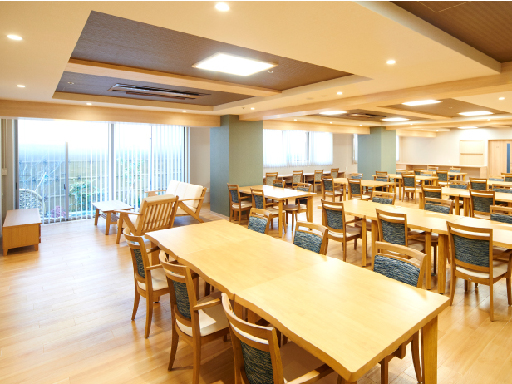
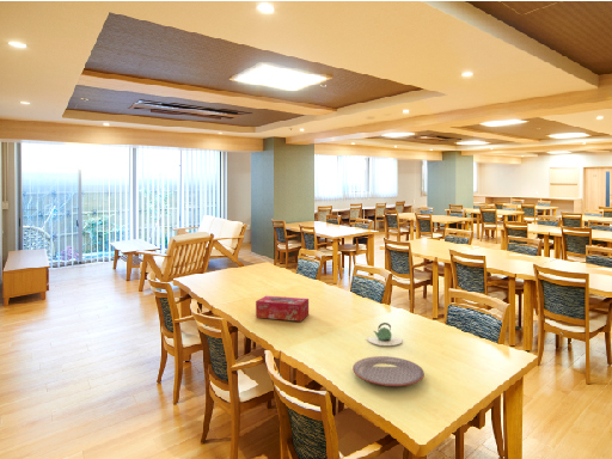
+ teapot (384, 331)
+ plate (387, 372)
+ tissue box (282, 307)
